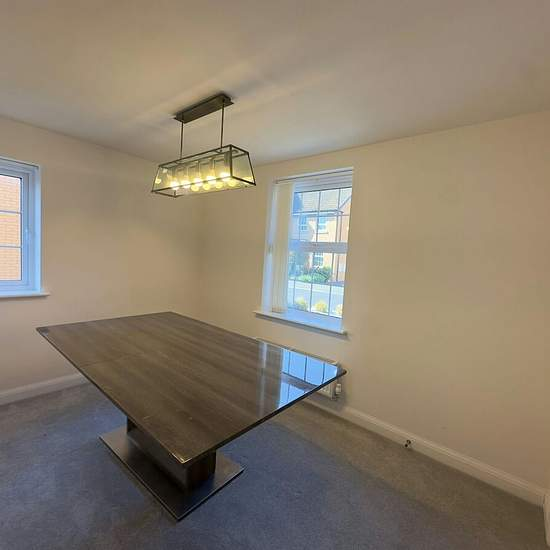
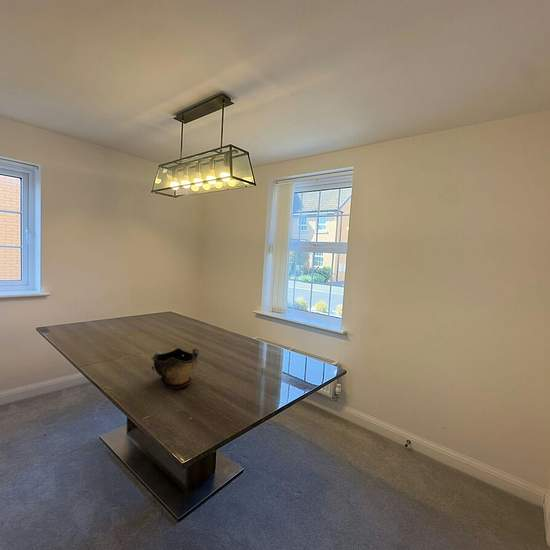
+ decorative bowl (174, 365)
